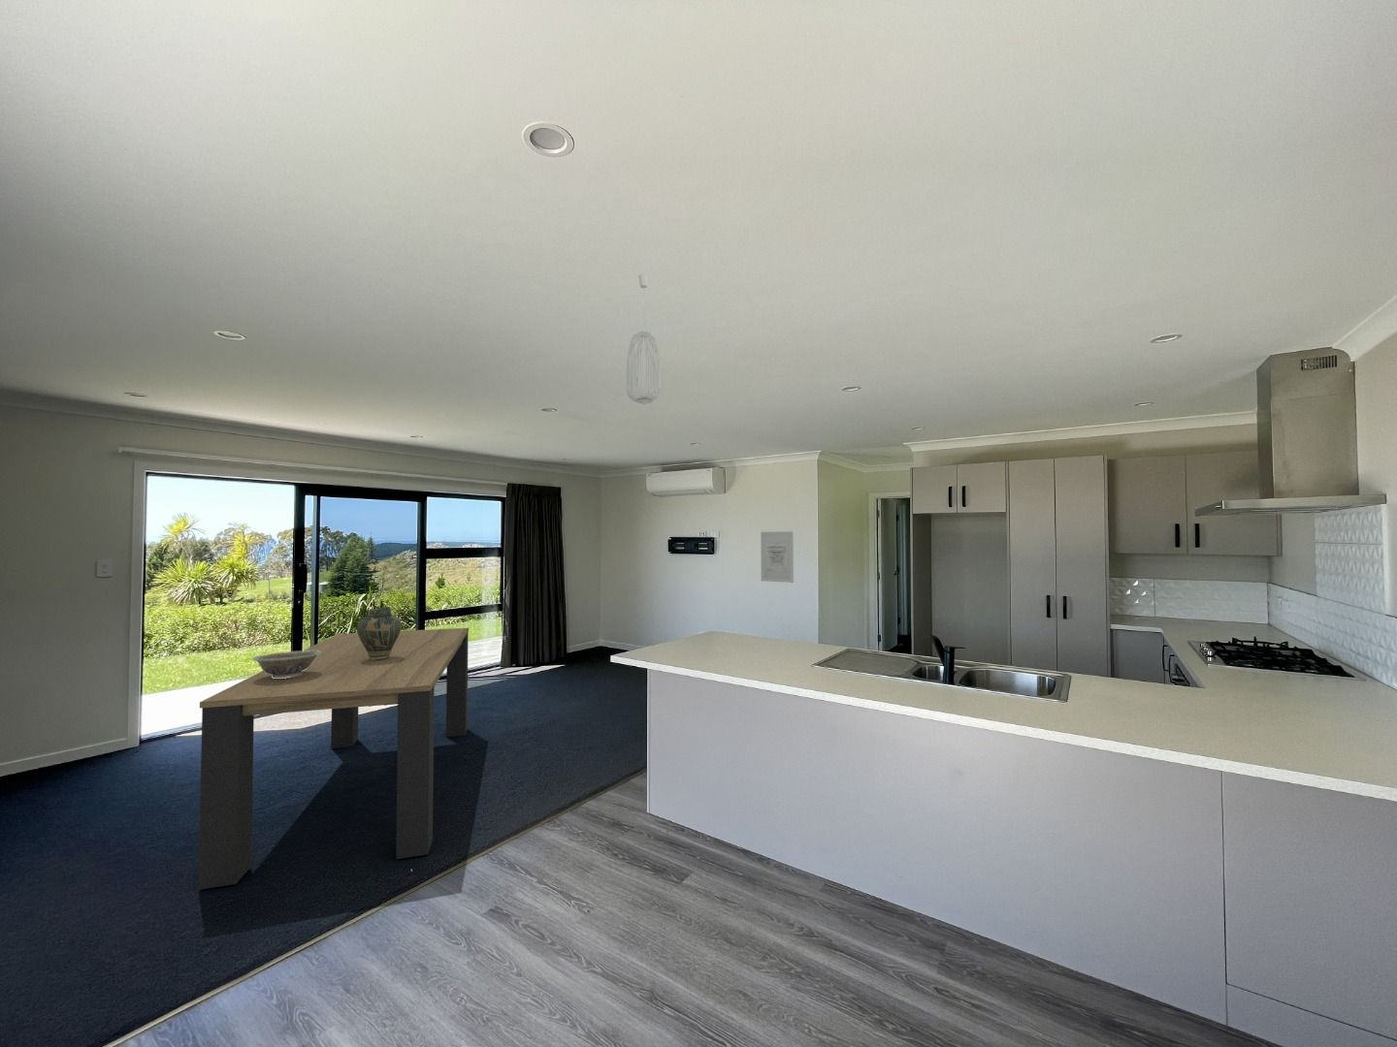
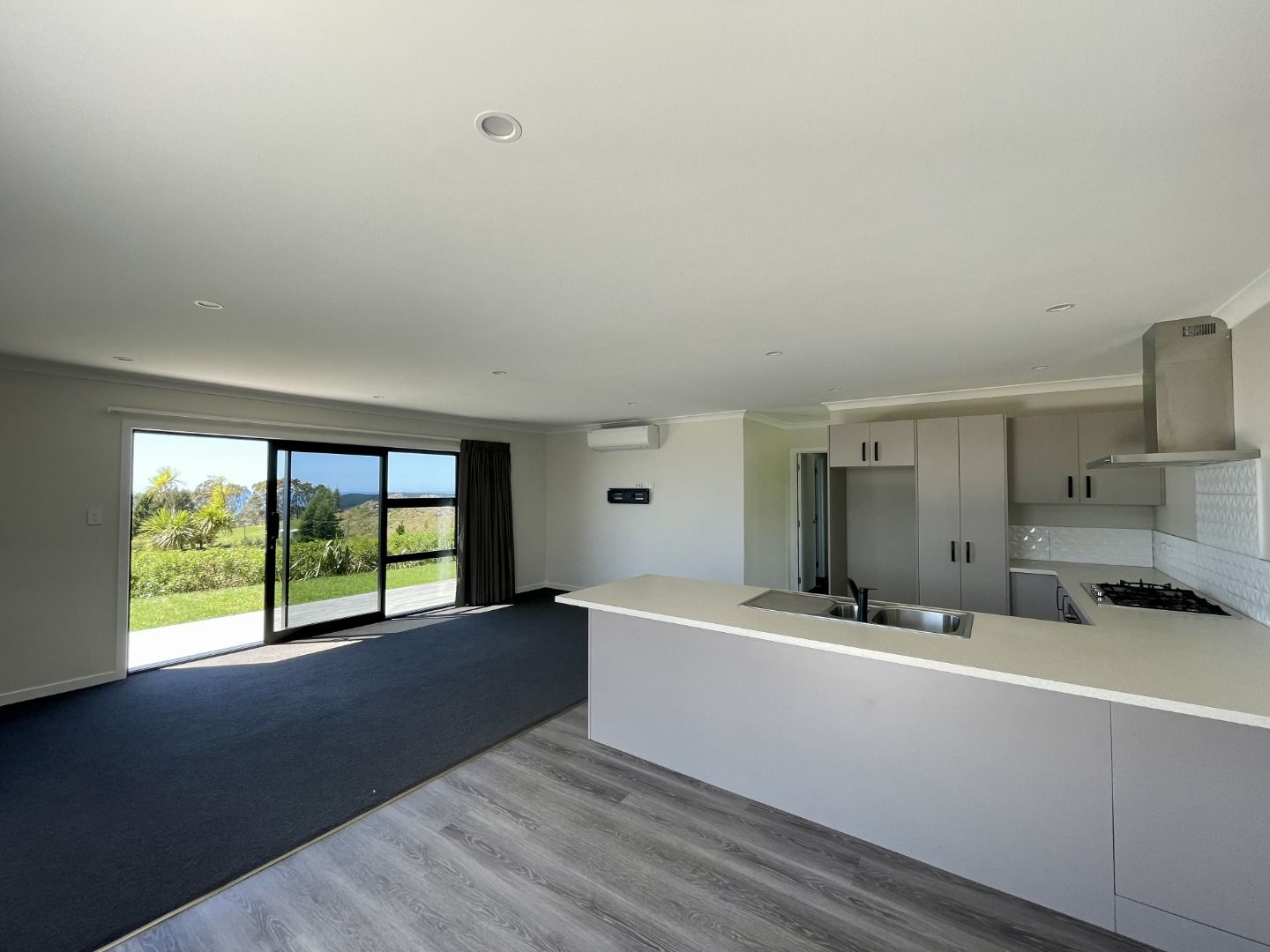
- vase (378, 632)
- wall art (777, 556)
- pendant light (644, 340)
- decorative bowl (287, 664)
- dining table (373, 705)
